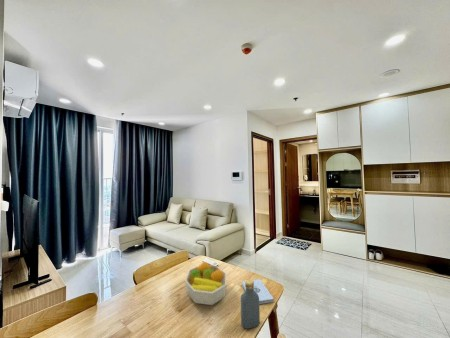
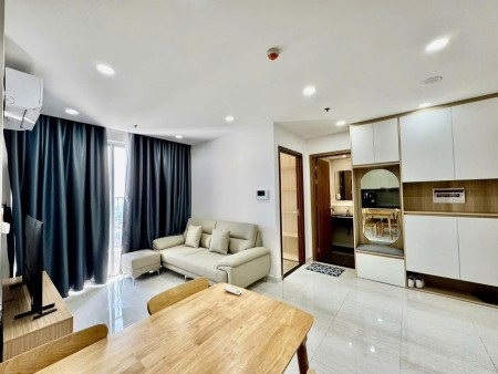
- fruit bowl (206, 280)
- vodka (249, 302)
- notepad (256, 290)
